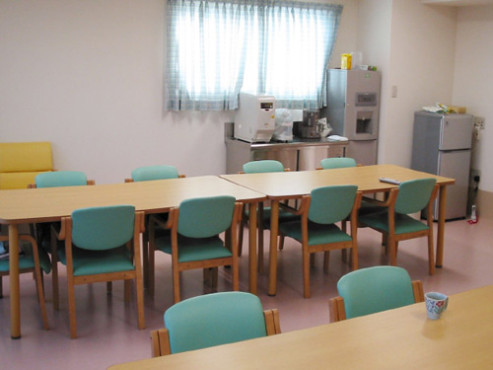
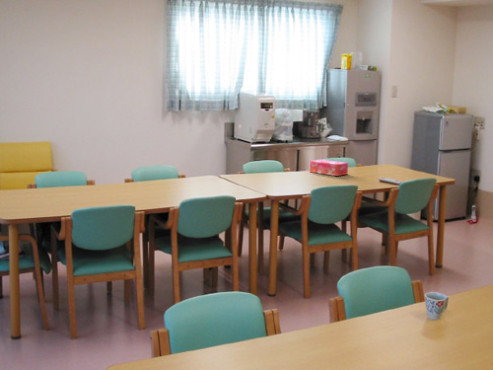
+ tissue box (328, 167)
